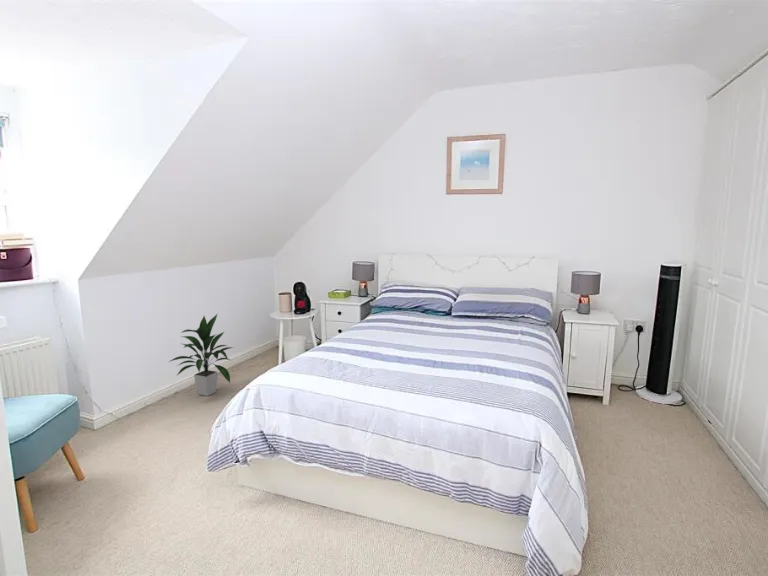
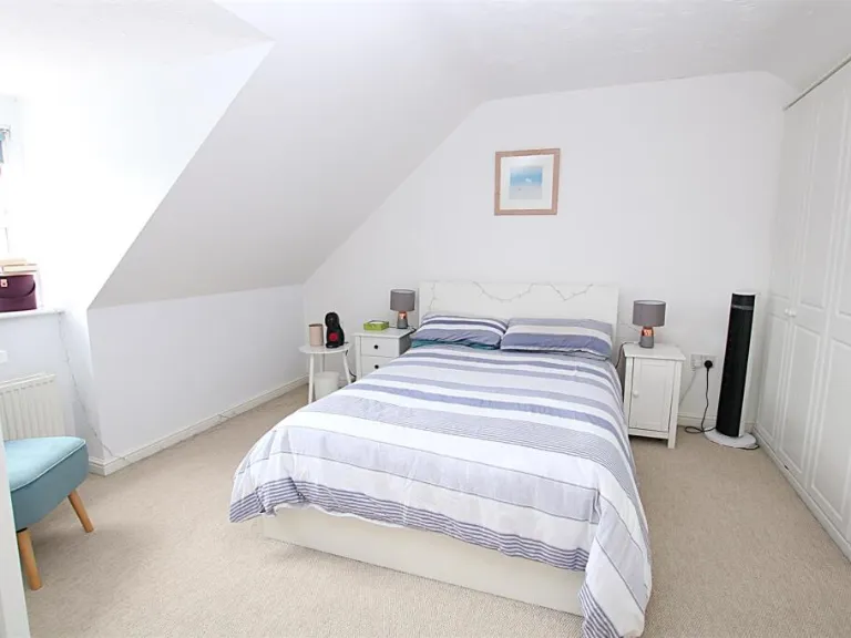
- indoor plant (205, 356)
